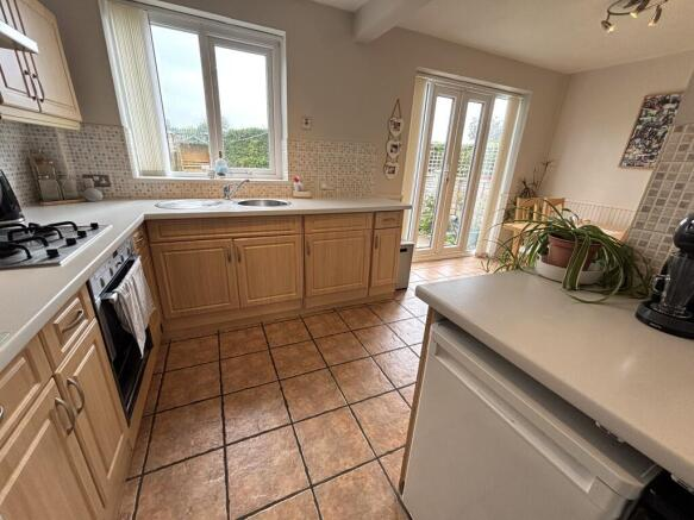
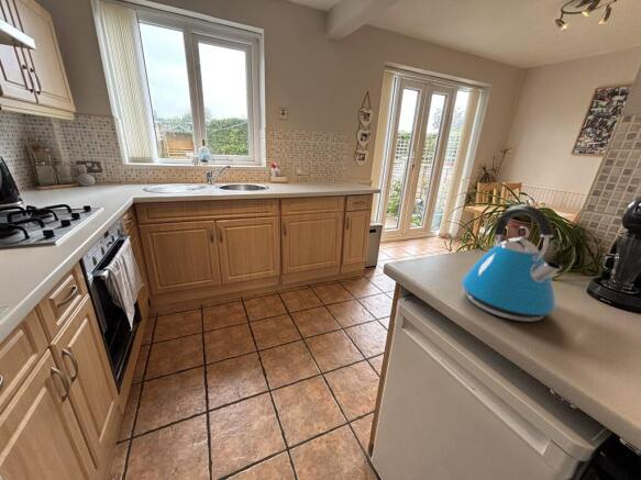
+ kettle (512, 255)
